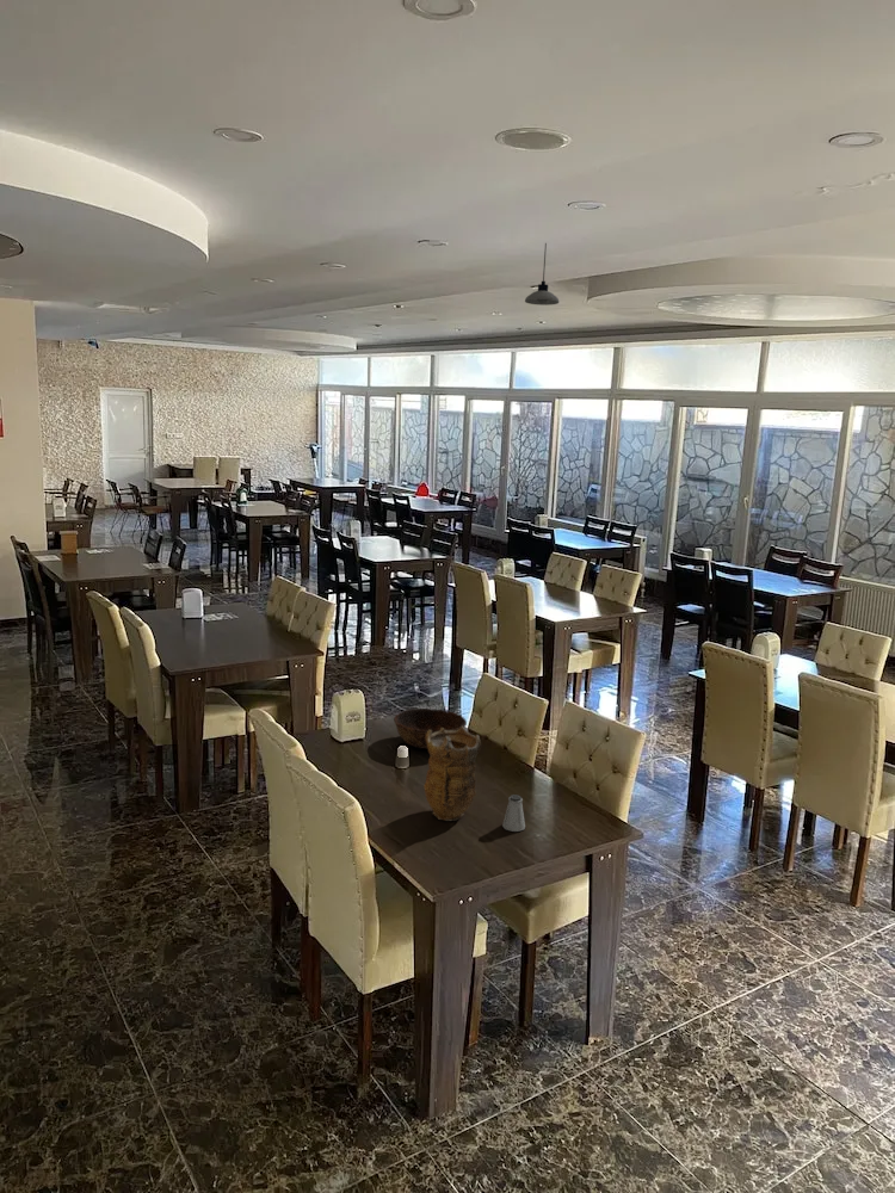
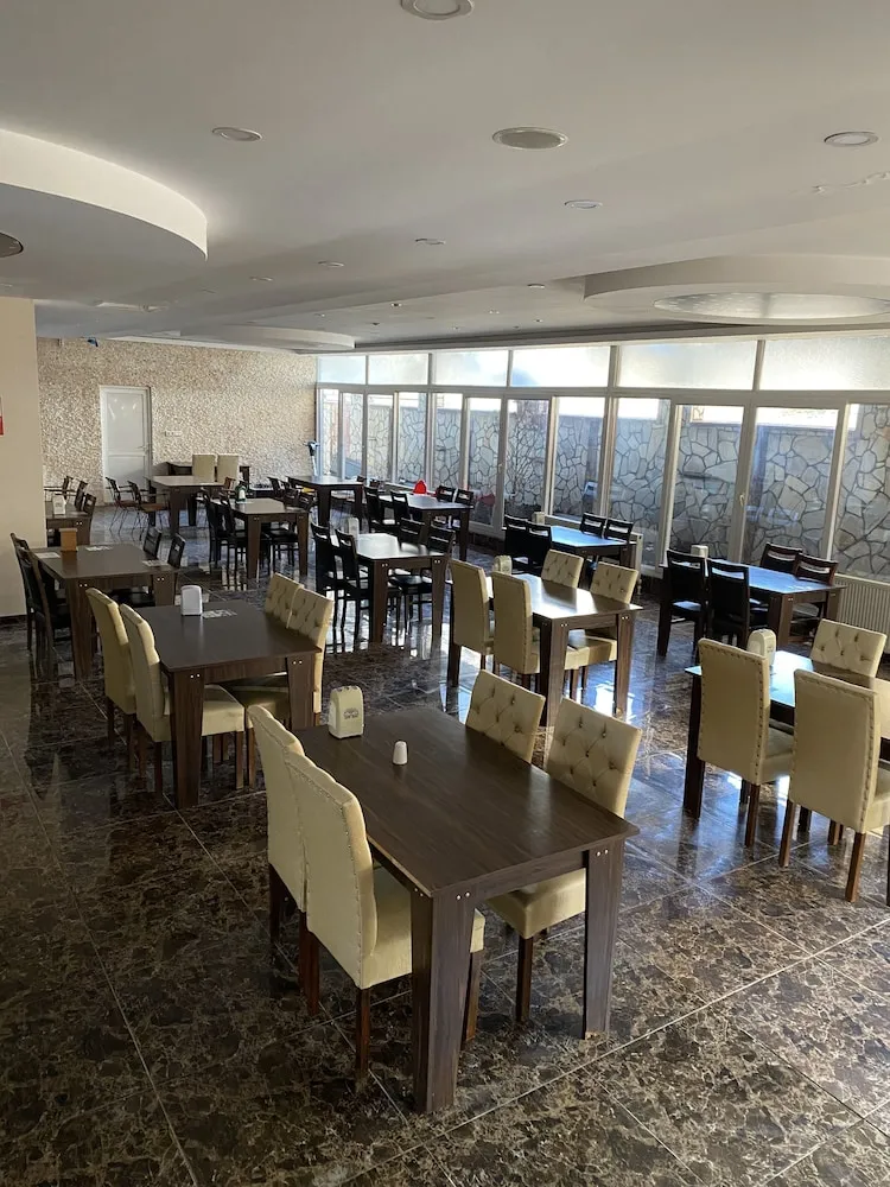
- saltshaker (514, 811)
- bowl (428, 729)
- pendant light (543, 273)
- vase (451, 771)
